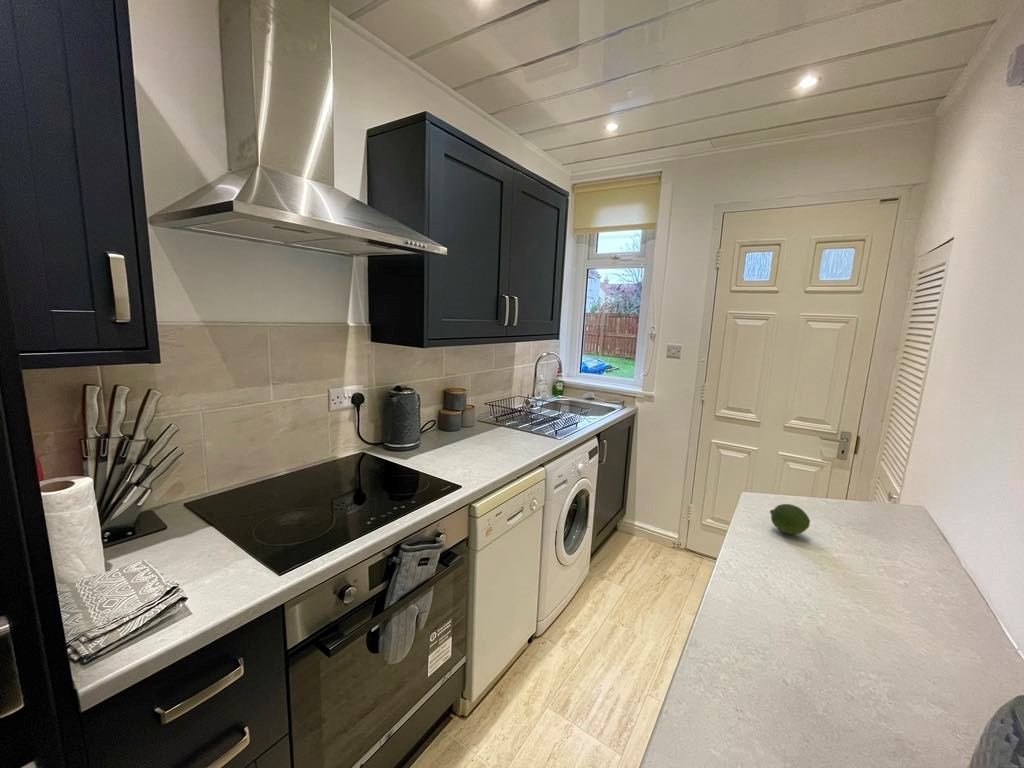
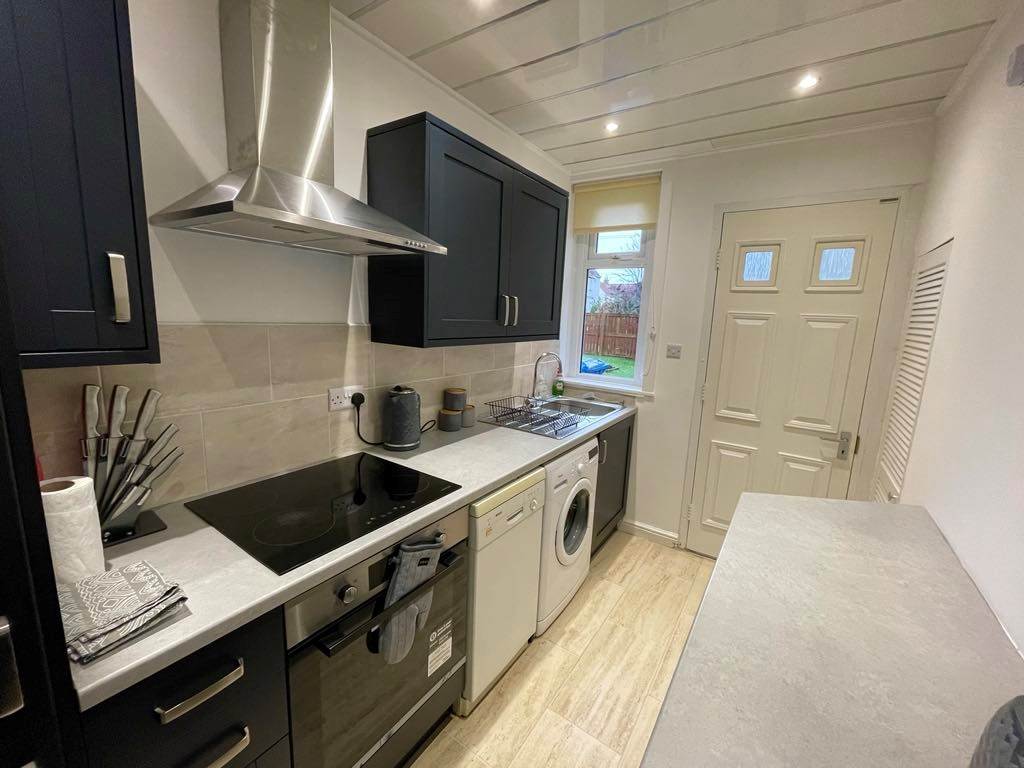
- fruit (789, 519)
